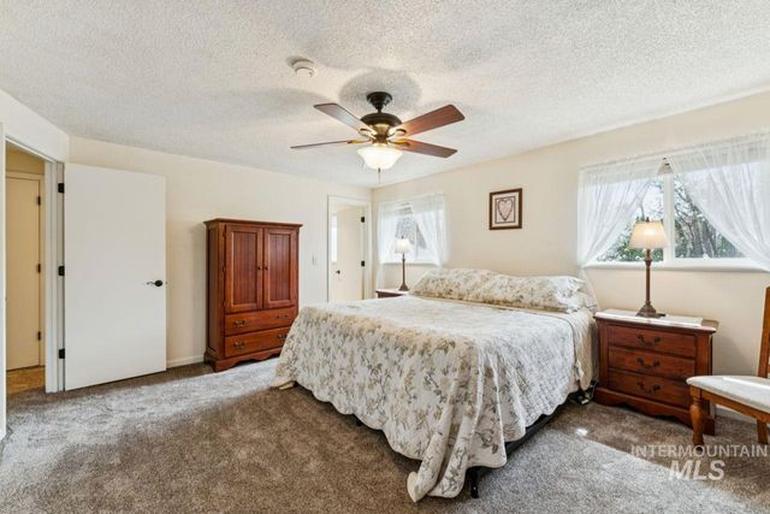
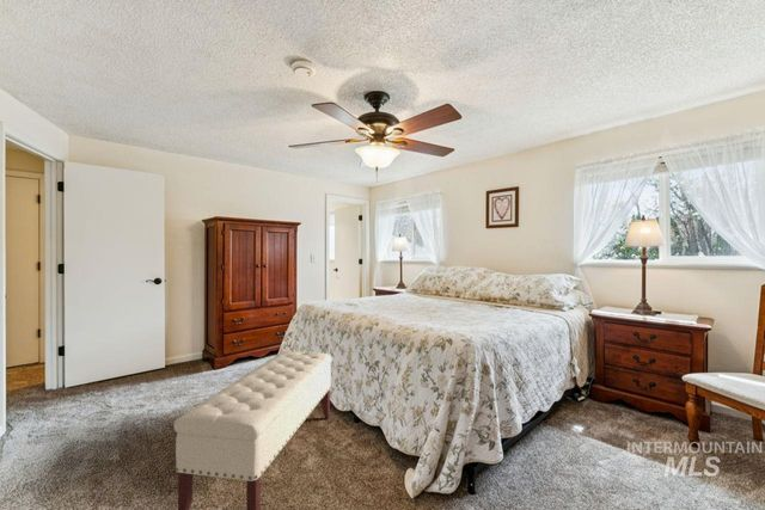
+ bench (271, 416)
